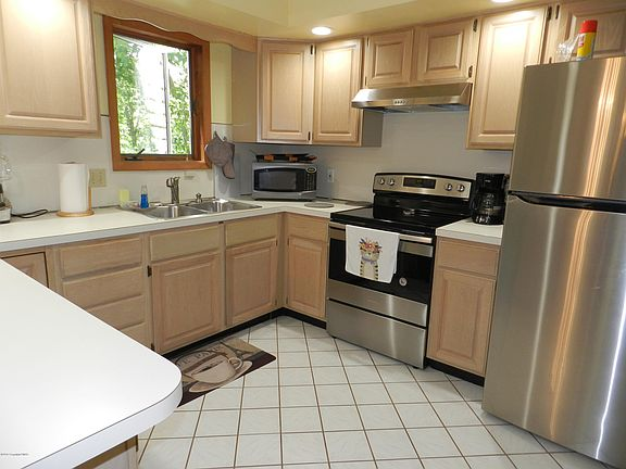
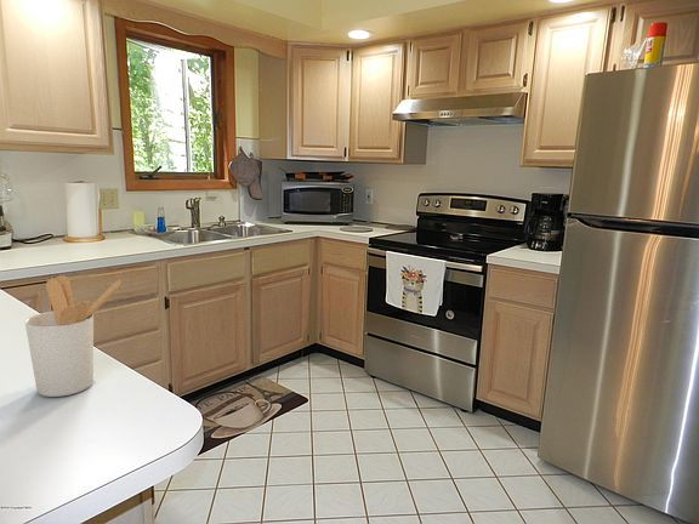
+ utensil holder (79, 332)
